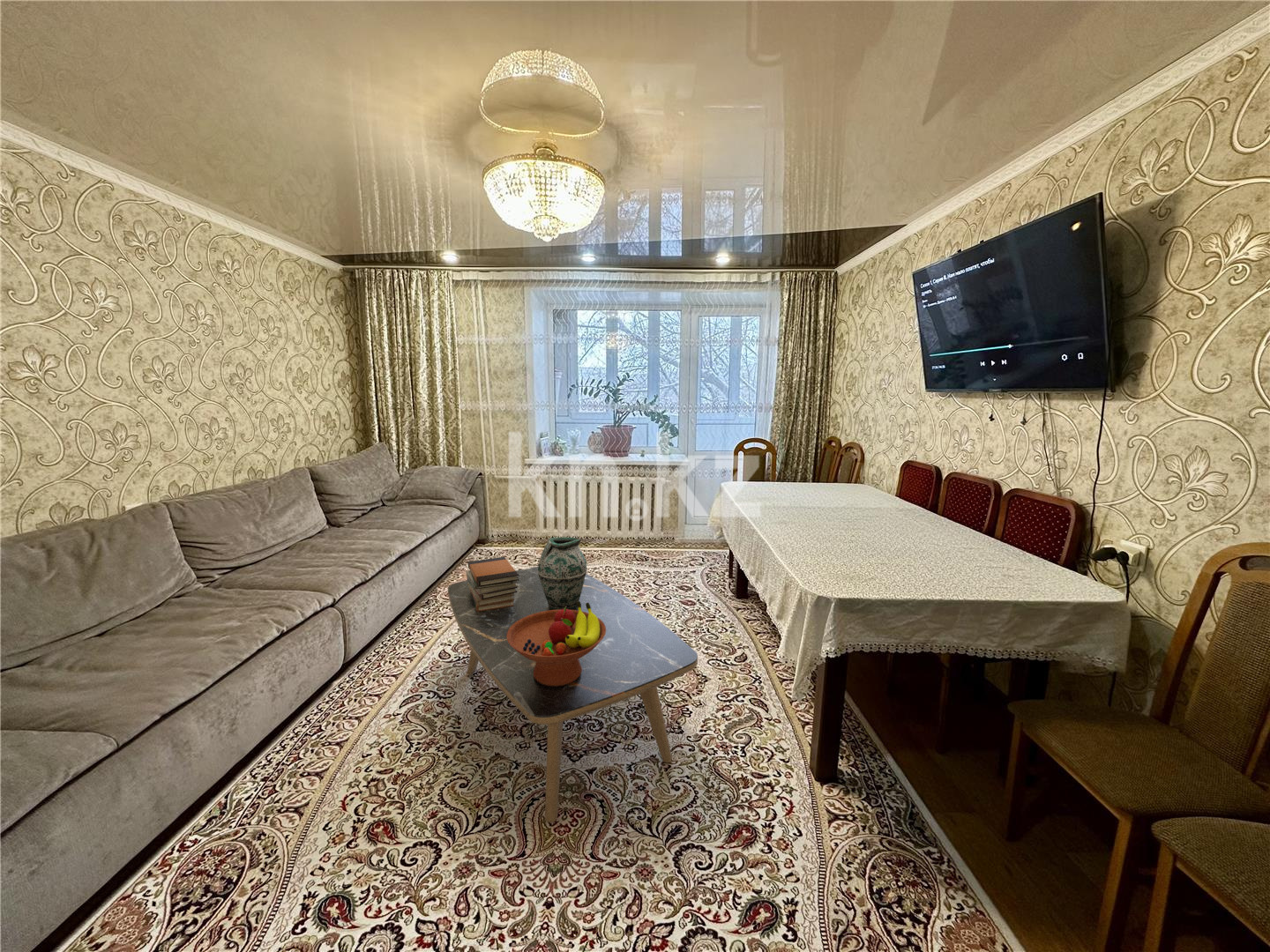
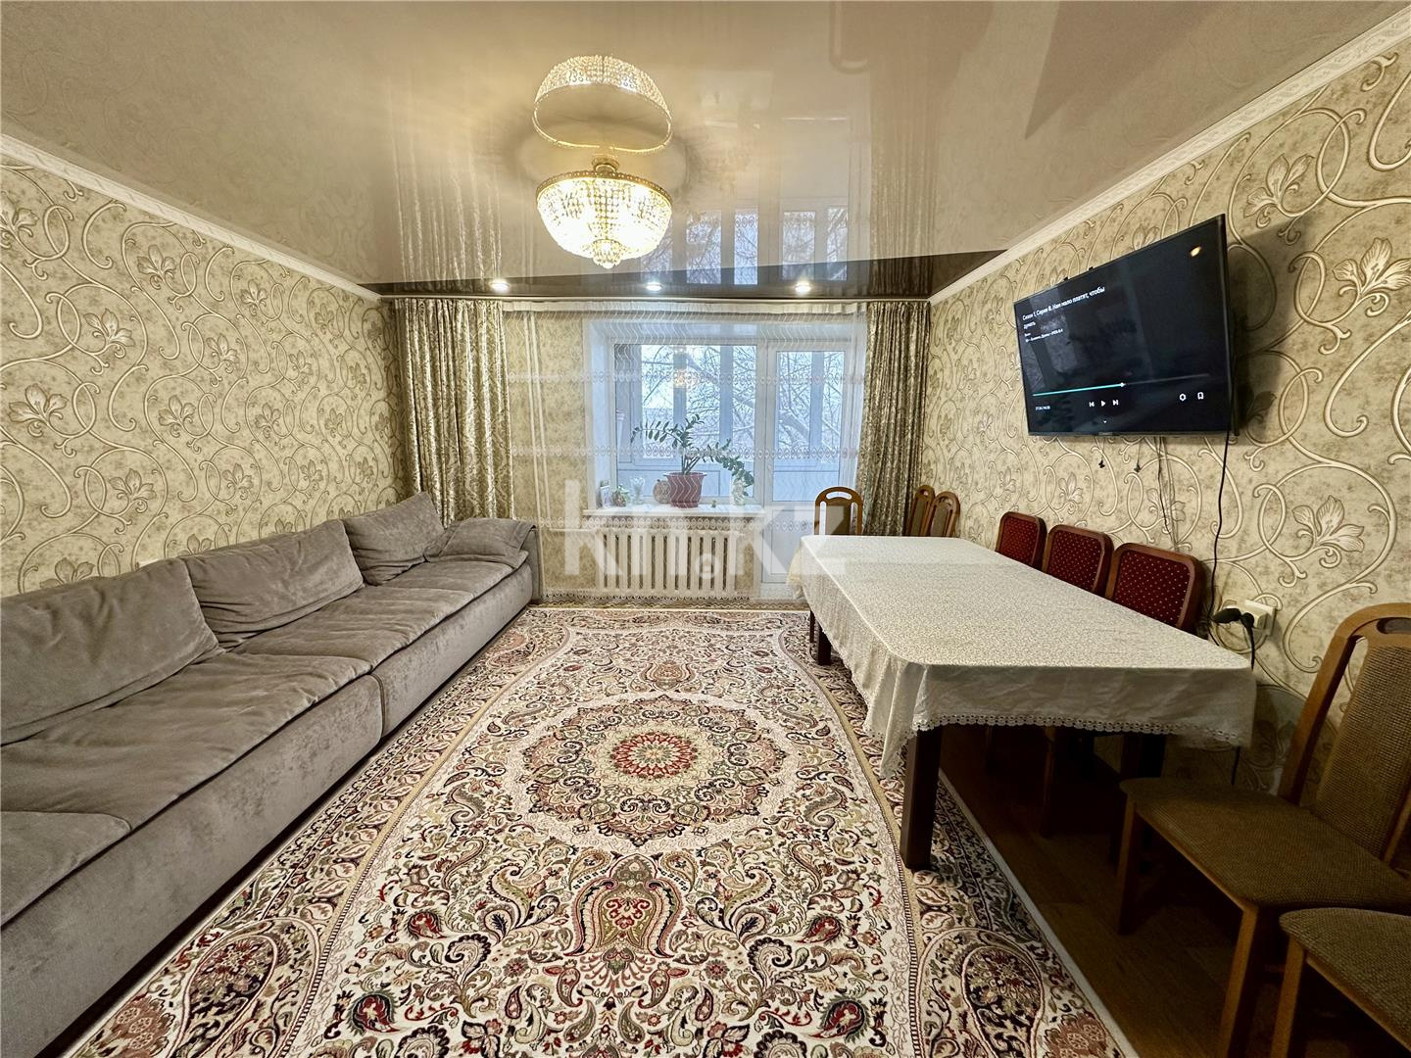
- vase (563, 572)
- coffee table (535, 663)
- fruit bowl (557, 643)
- book stack (491, 582)
